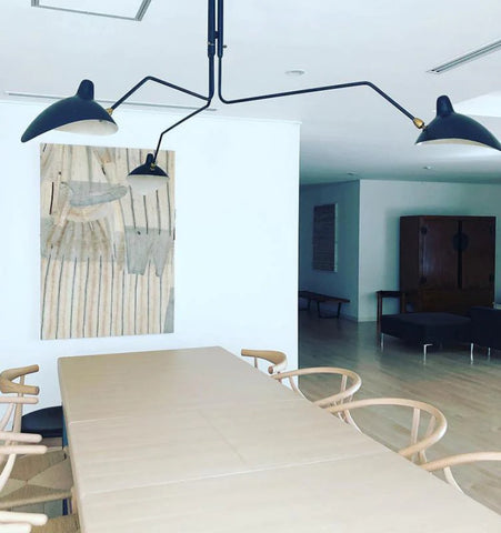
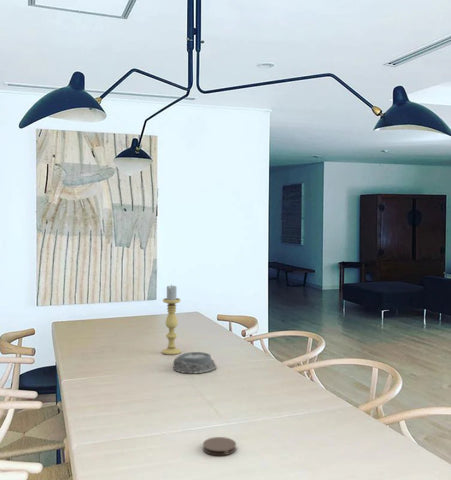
+ candle holder (171, 318)
+ coaster (219, 445)
+ mortar (194, 361)
